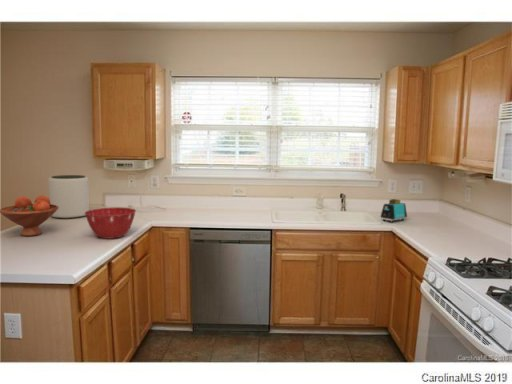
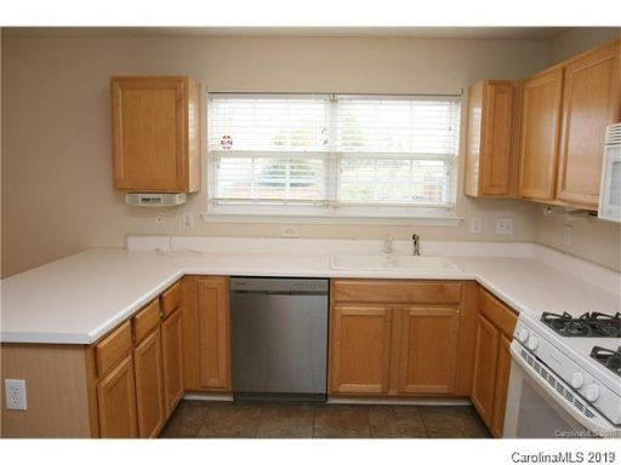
- fruit bowl (30, 216)
- mixing bowl (111, 223)
- plant pot (69, 196)
- toaster (394, 210)
